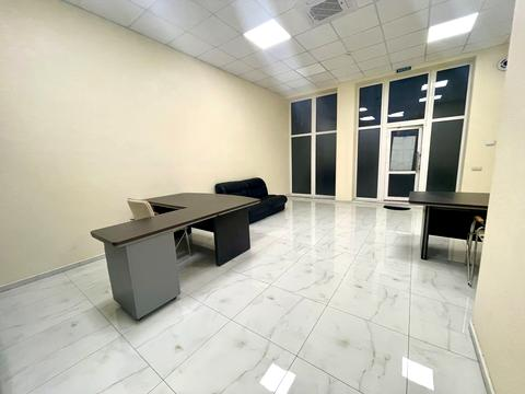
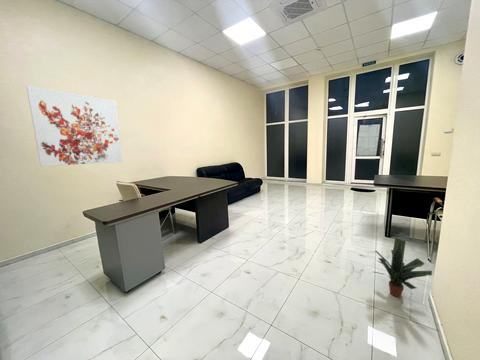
+ potted plant (399, 270)
+ wall art (82, 130)
